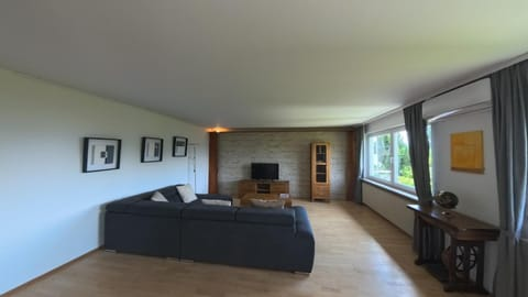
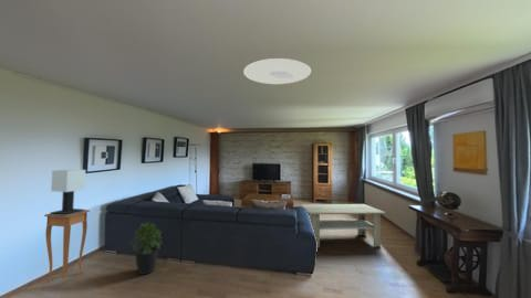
+ coffee table (340, 224)
+ potted plant (148, 245)
+ table lamp (67, 191)
+ side table (66, 244)
+ ceiling light (277, 70)
